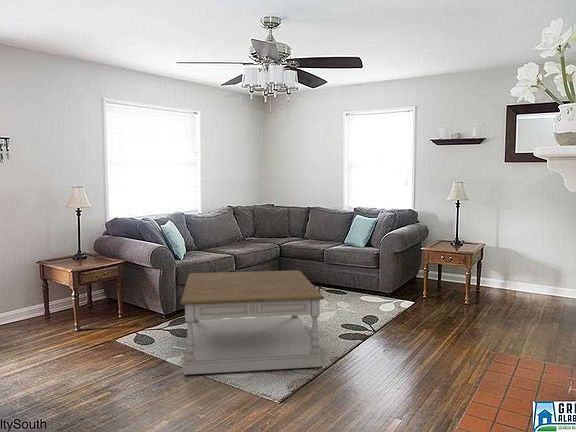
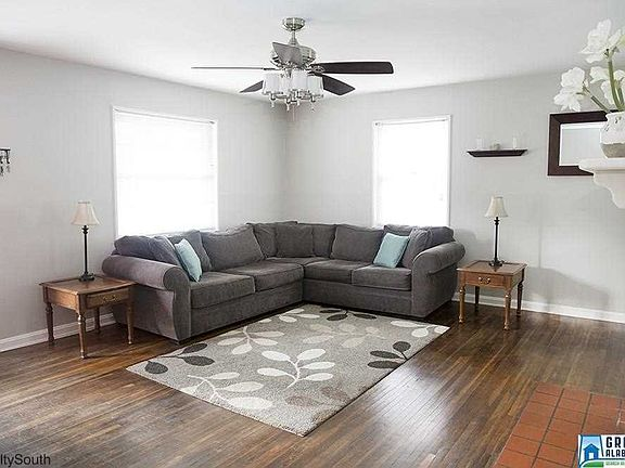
- coffee table (249, 315)
